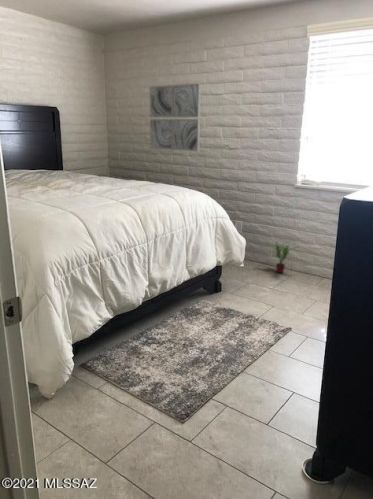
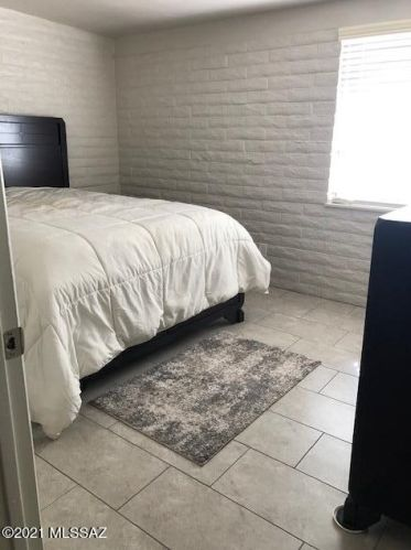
- potted plant (280, 258)
- wall art (173, 119)
